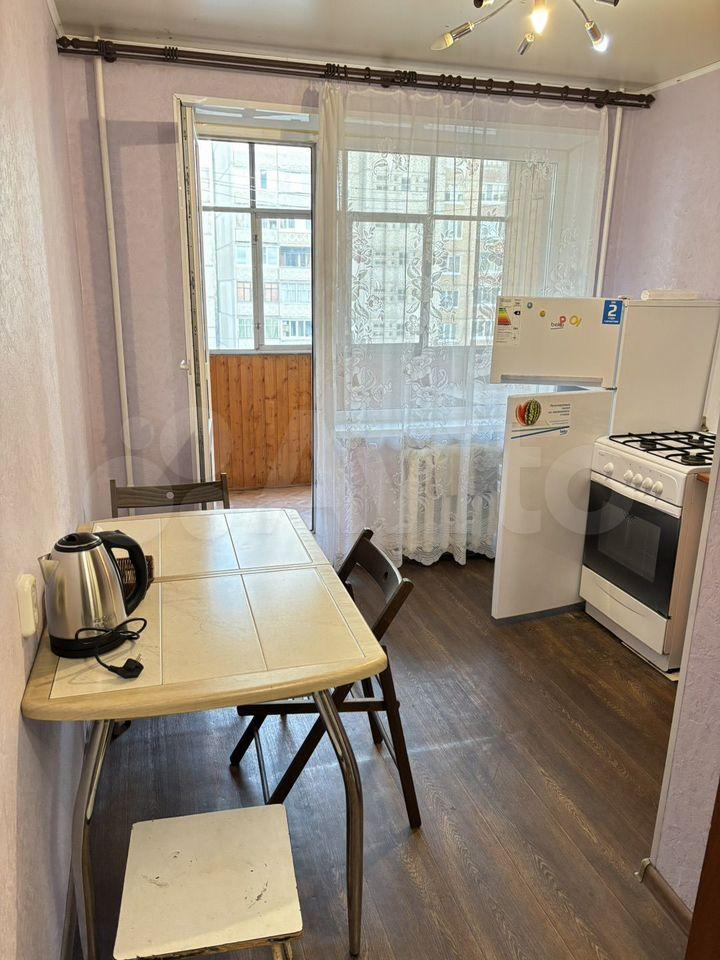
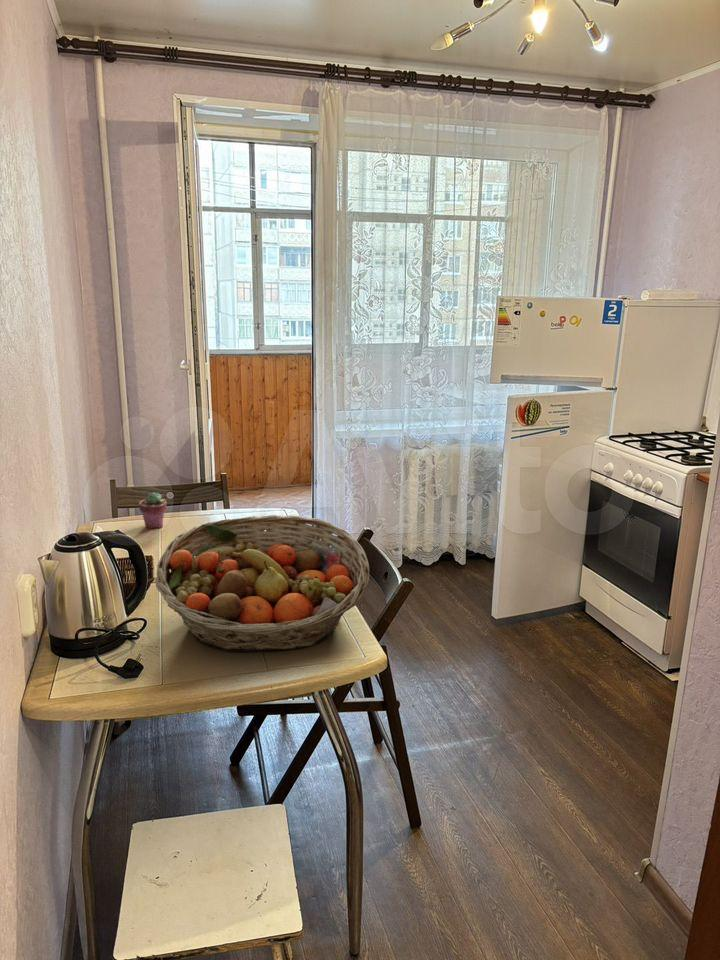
+ potted succulent (153, 509)
+ fruit basket (264, 580)
